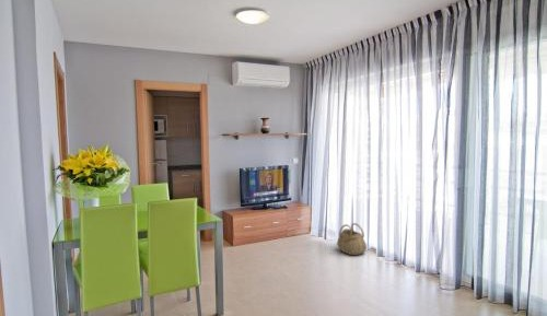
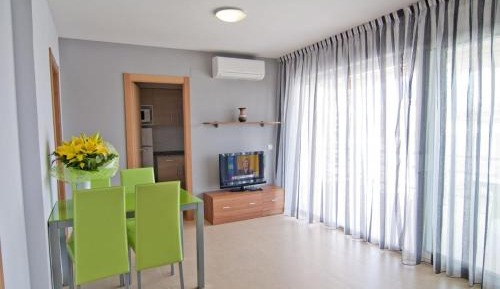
- basket (351, 237)
